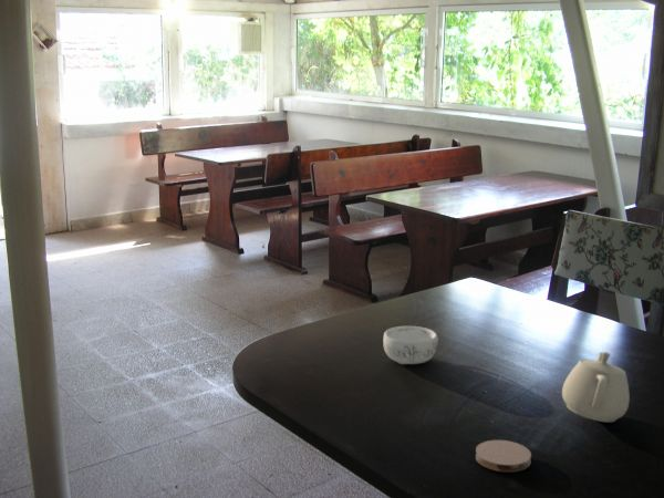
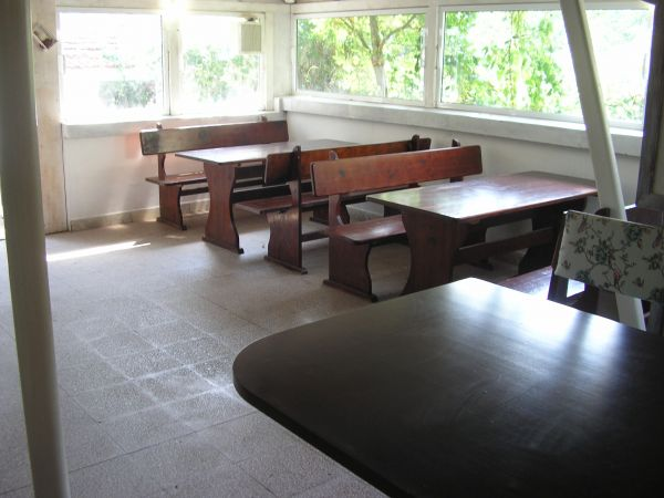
- decorative bowl (413, 345)
- coaster (502, 455)
- teapot (595, 382)
